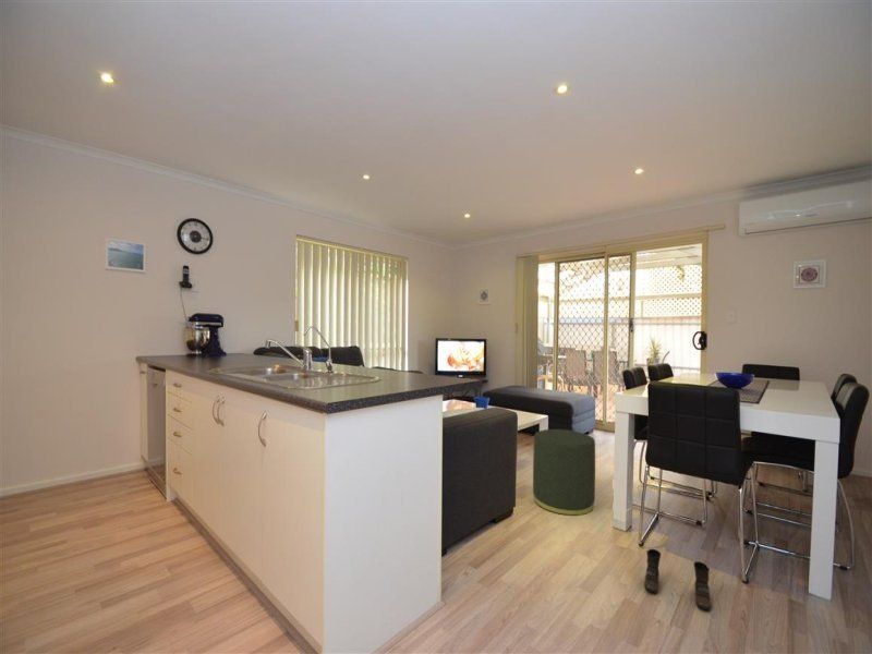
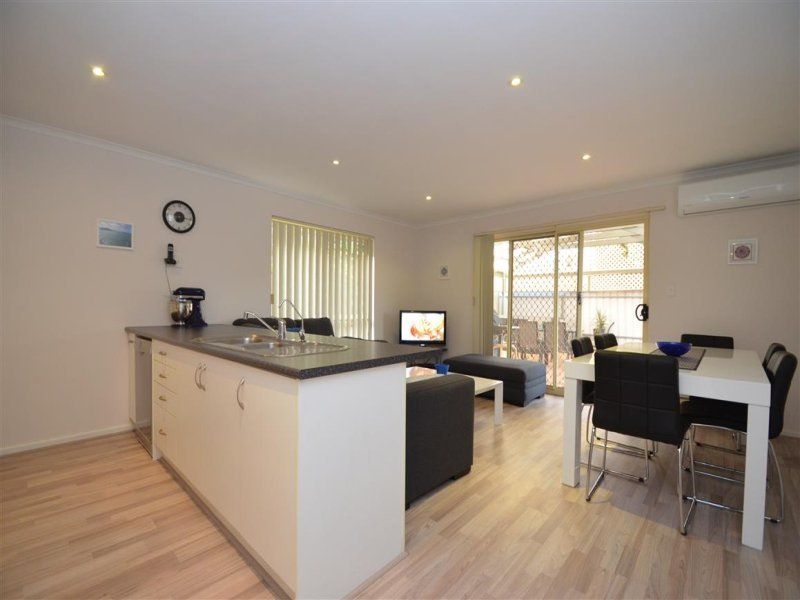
- ottoman (564, 469)
- boots (658, 576)
